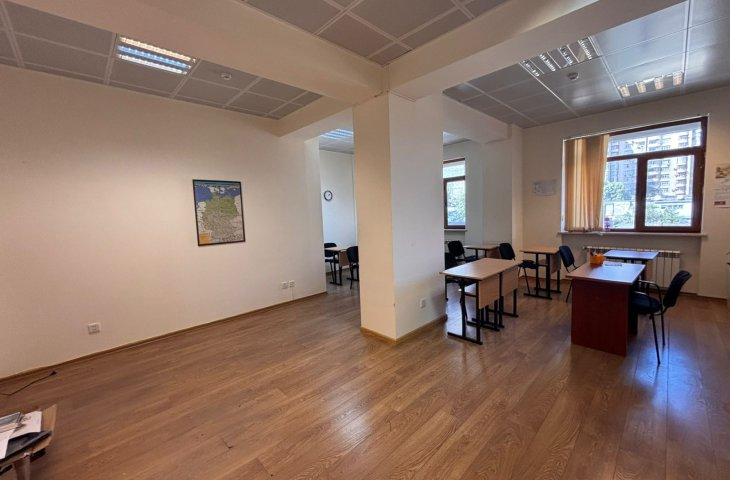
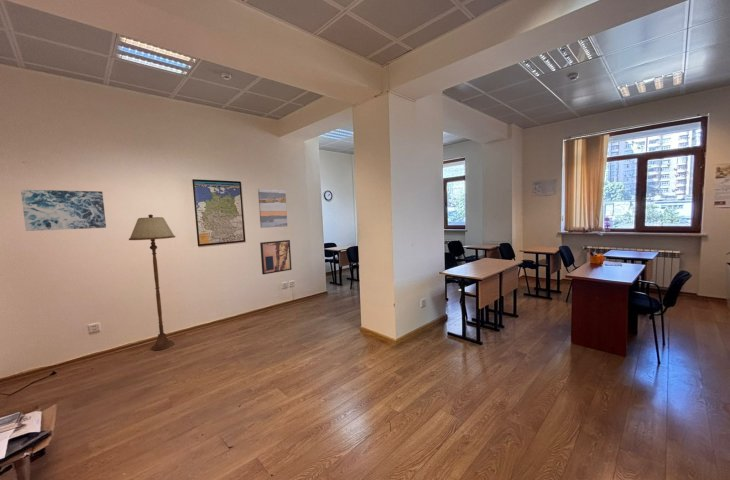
+ floor lamp (156, 281)
+ wall art (273, 208)
+ wall art (66, 210)
+ wall art (276, 256)
